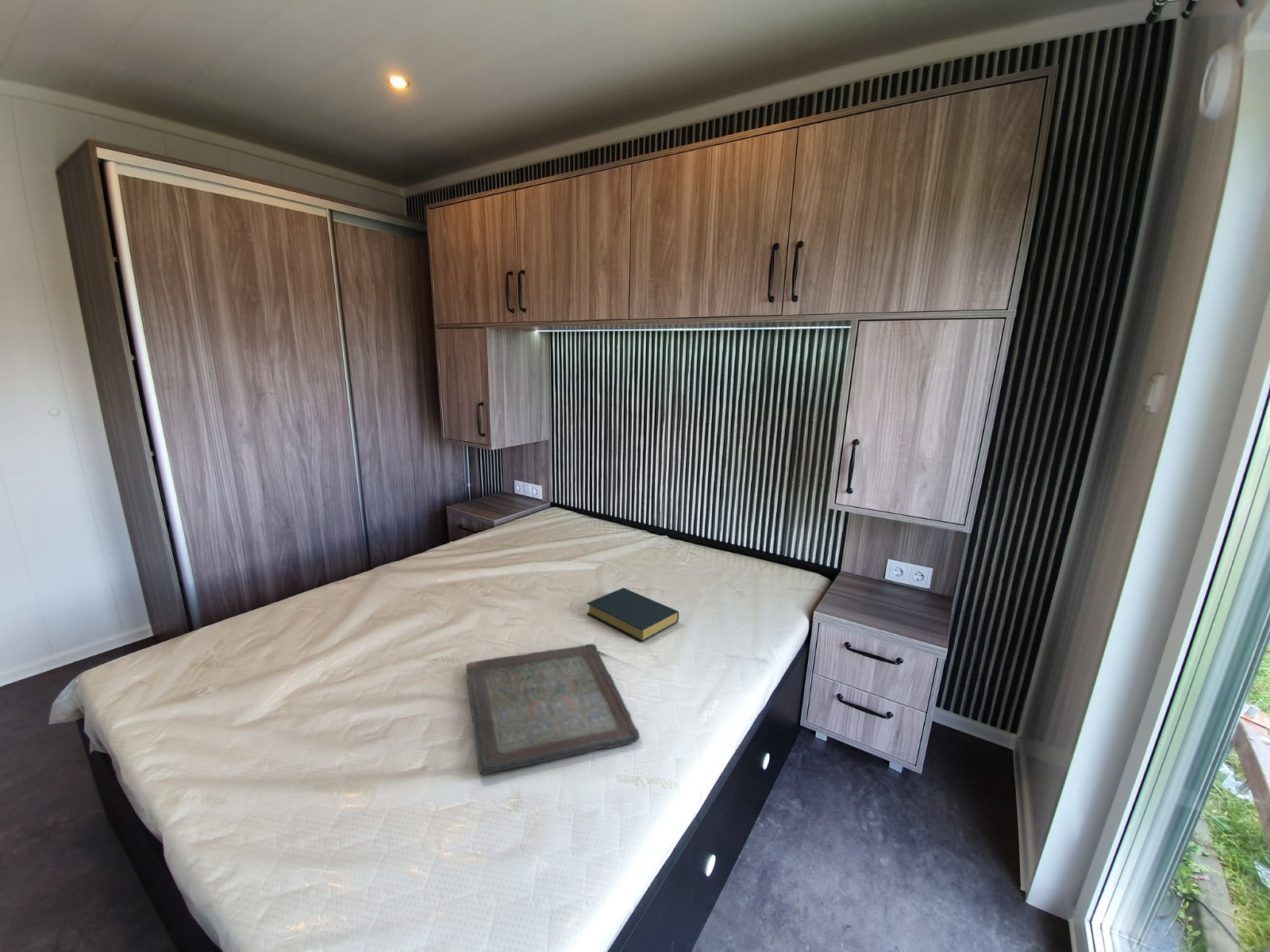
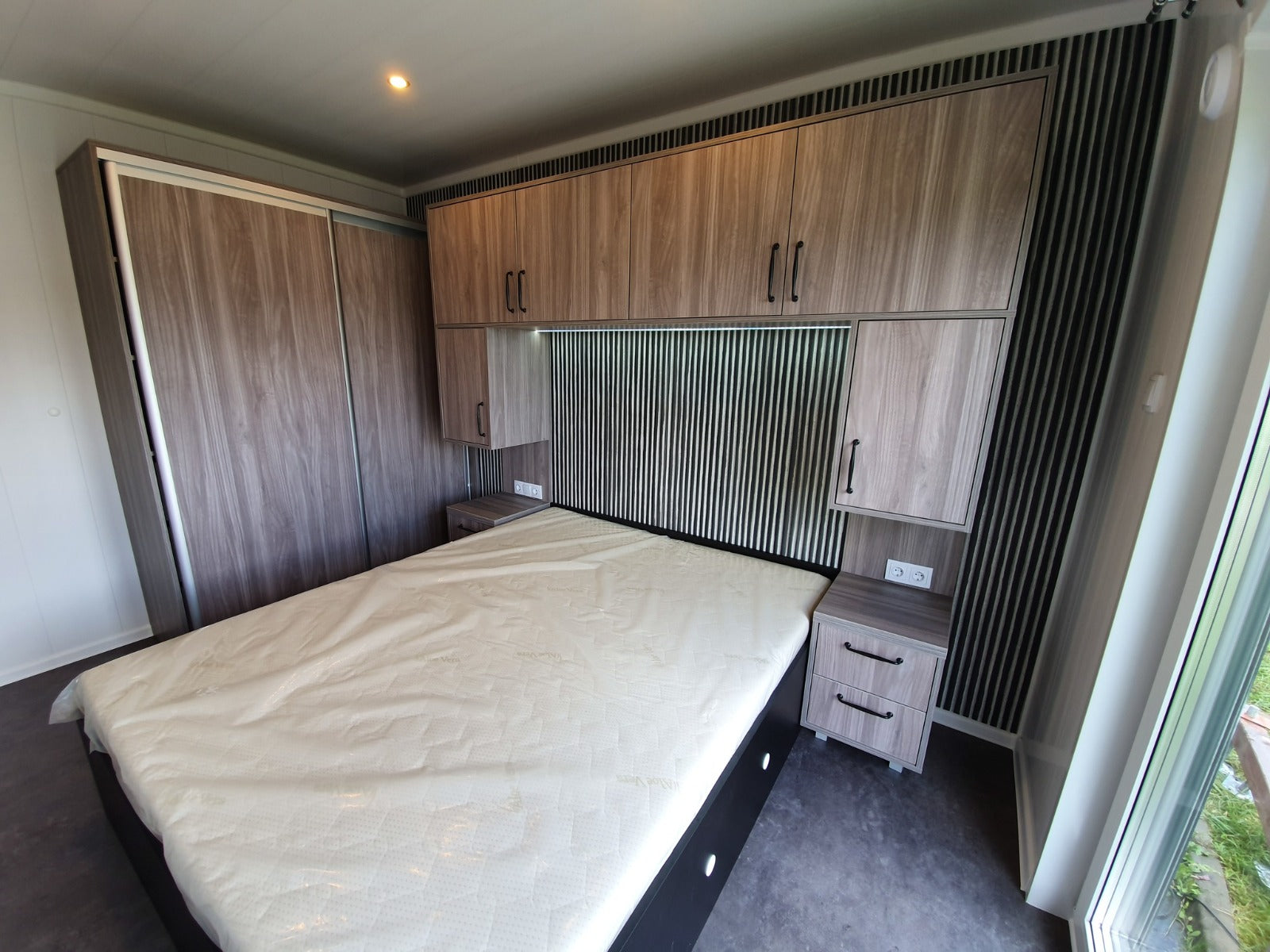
- hardback book (632, 612)
- serving tray (545, 697)
